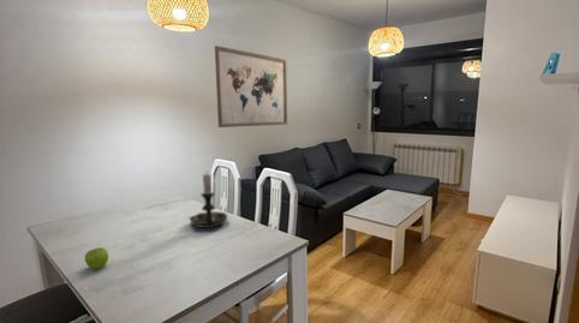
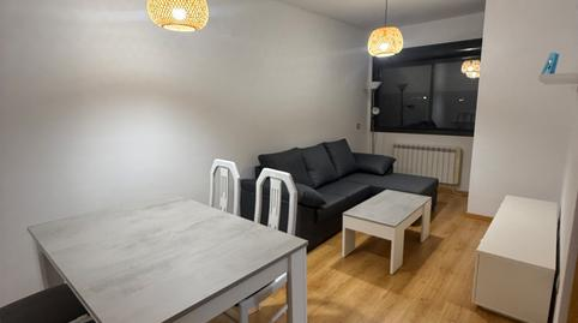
- fruit (96, 257)
- wall art (255, 90)
- candle holder (207, 197)
